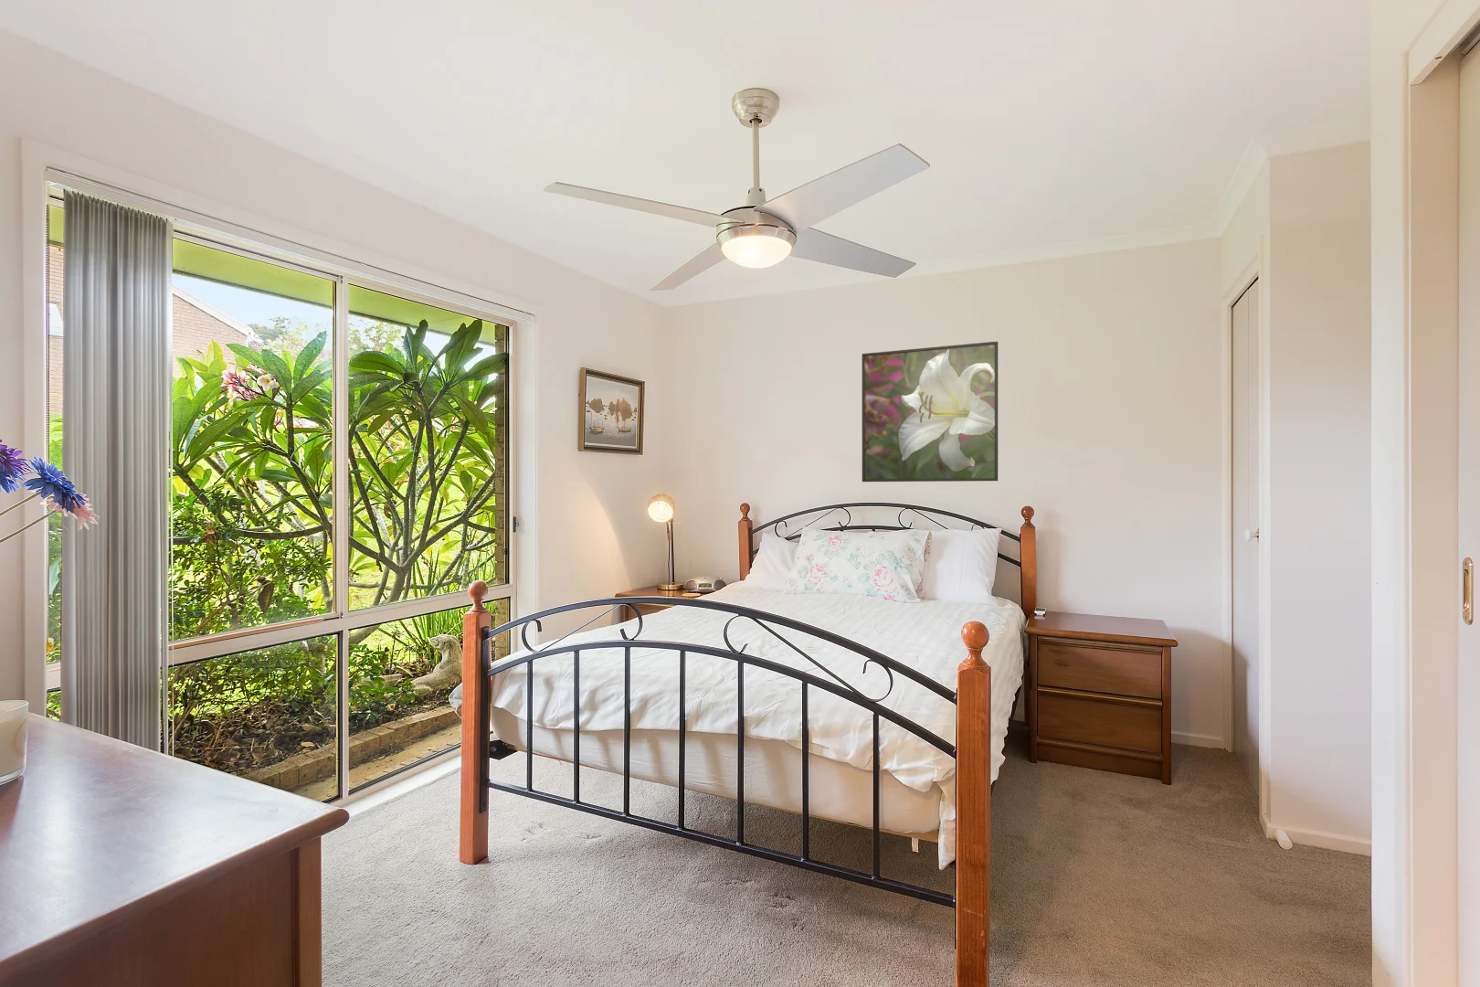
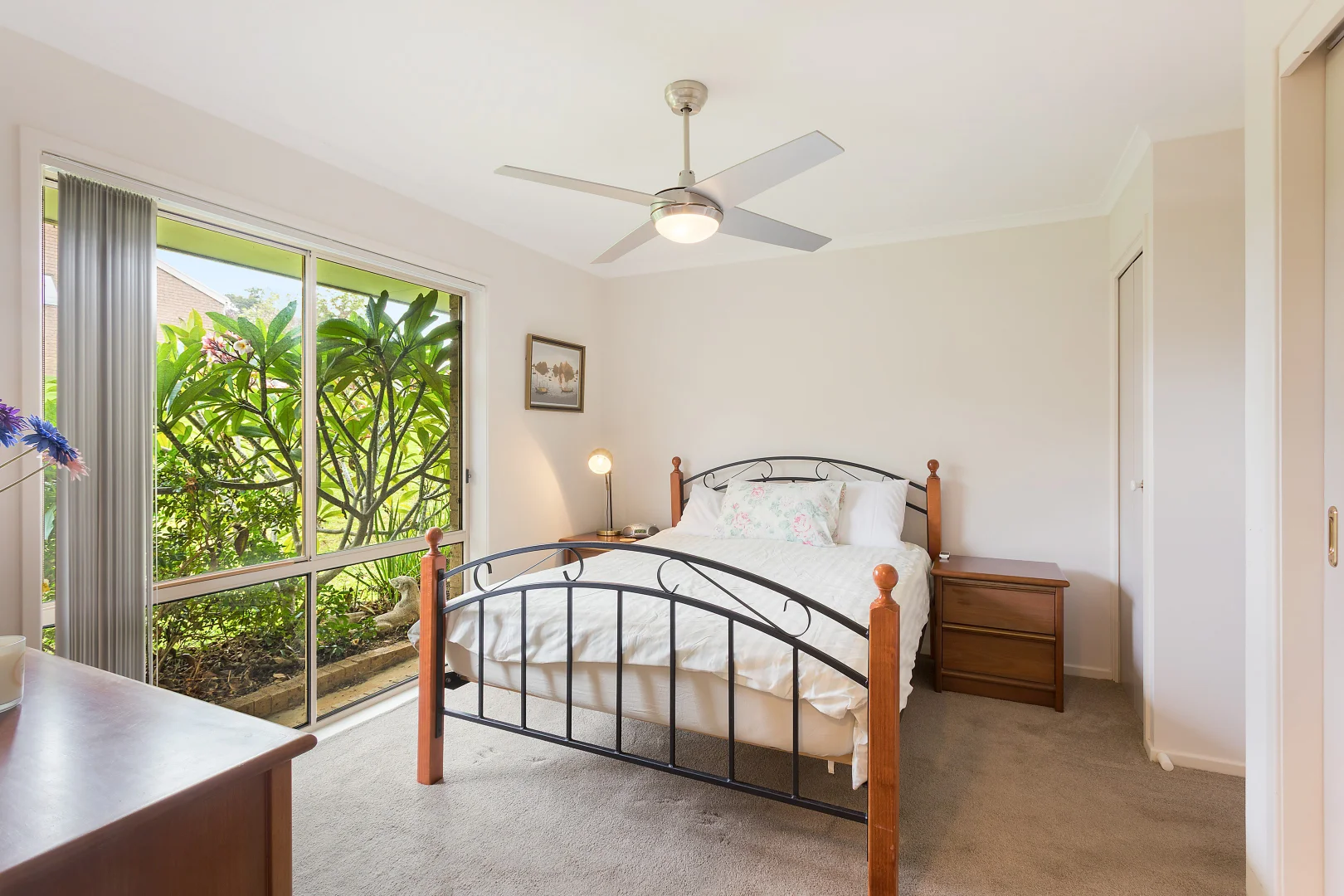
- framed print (926, 414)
